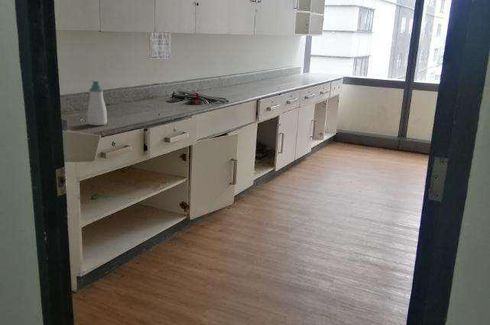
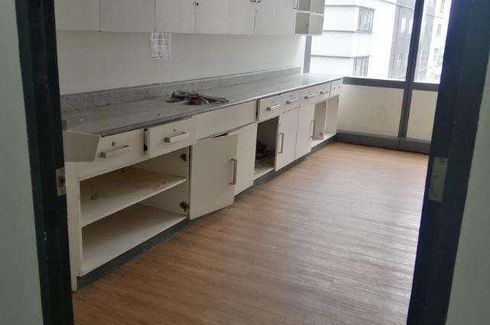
- soap bottle (96, 102)
